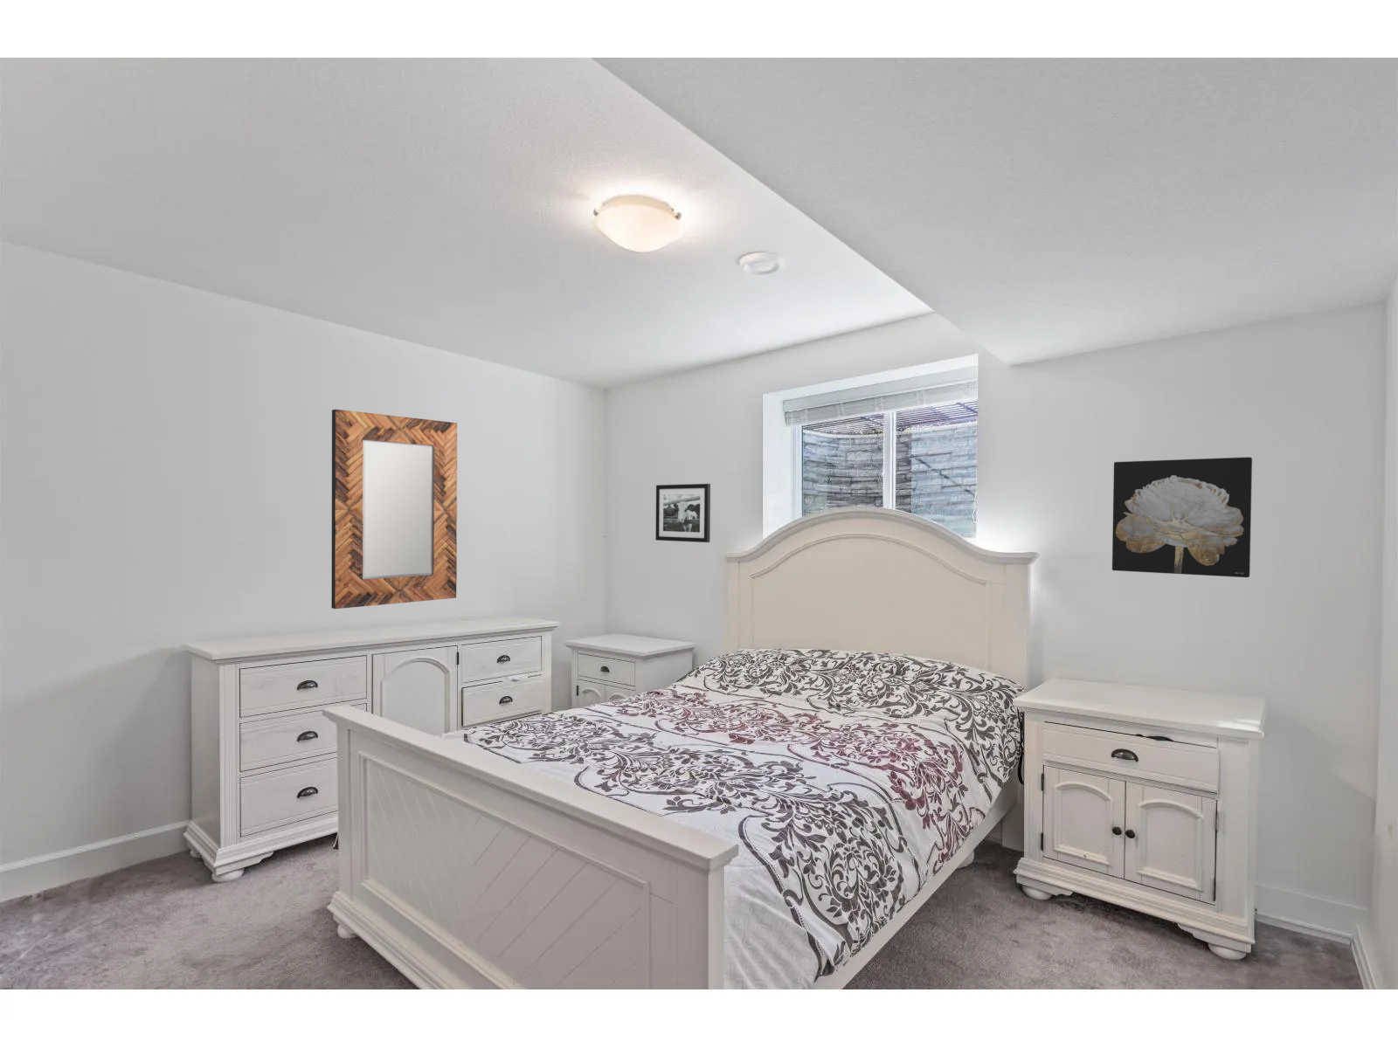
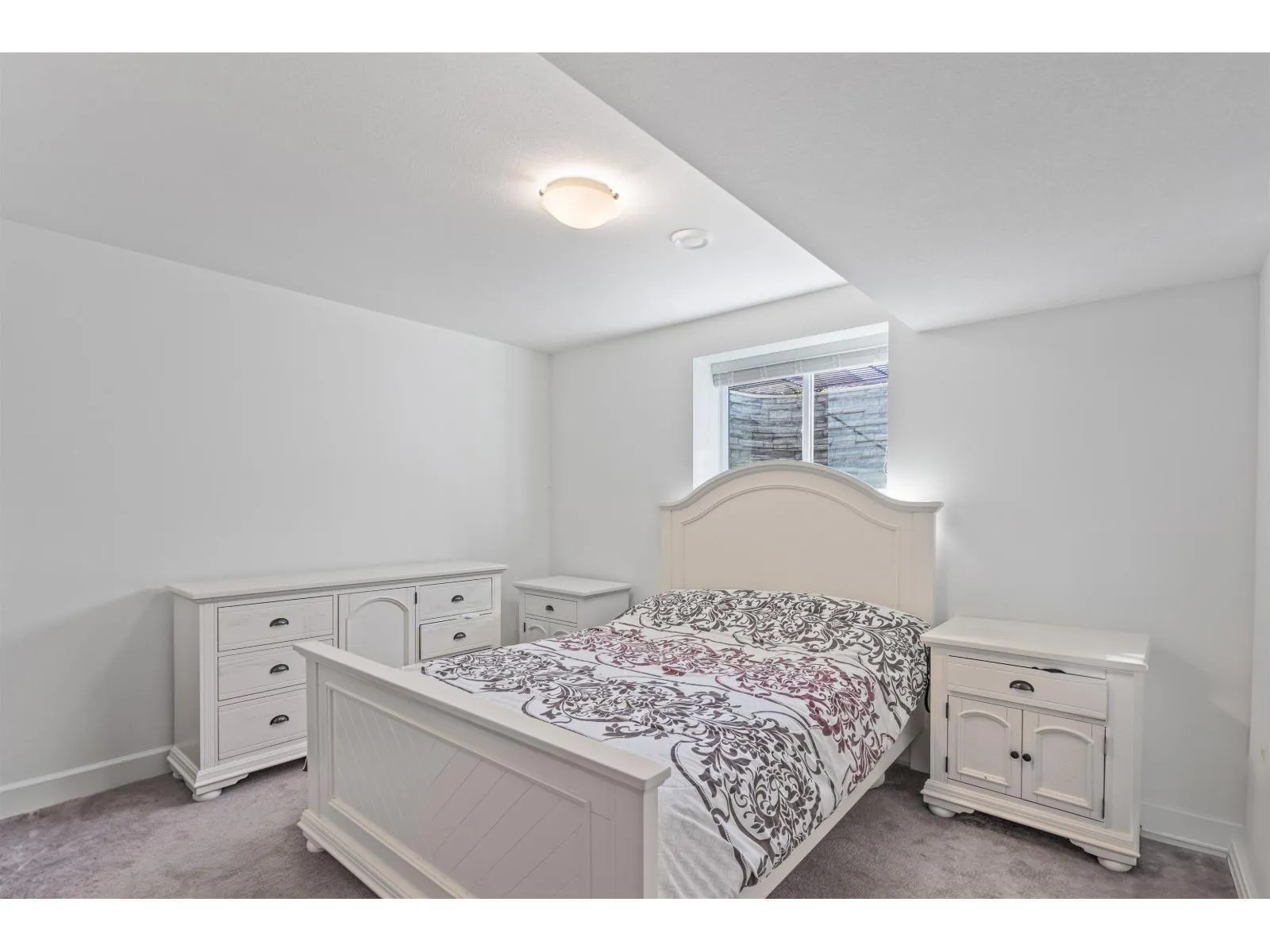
- home mirror (397, 510)
- picture frame (681, 513)
- wall art (1179, 516)
